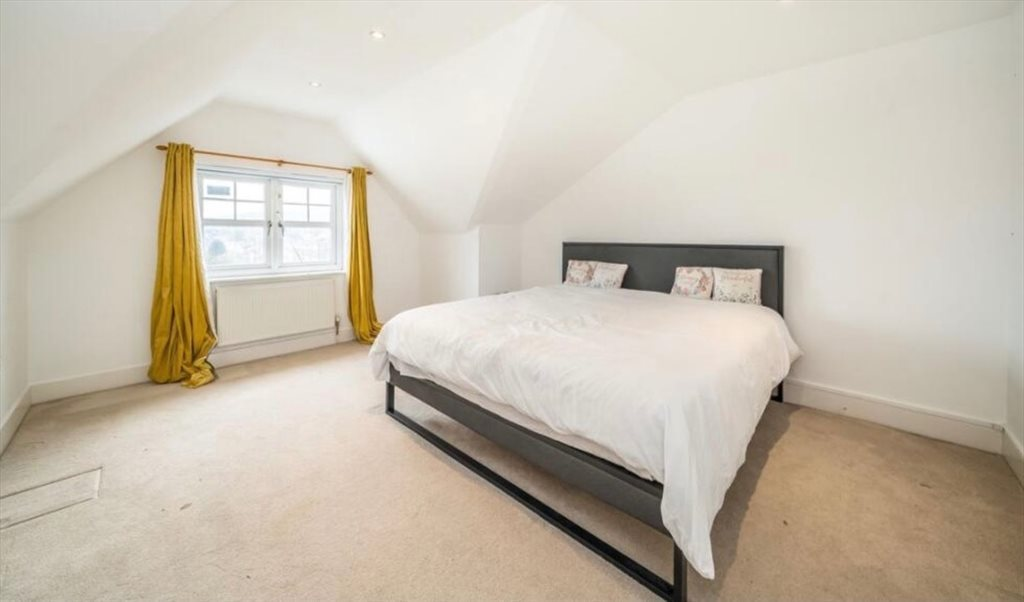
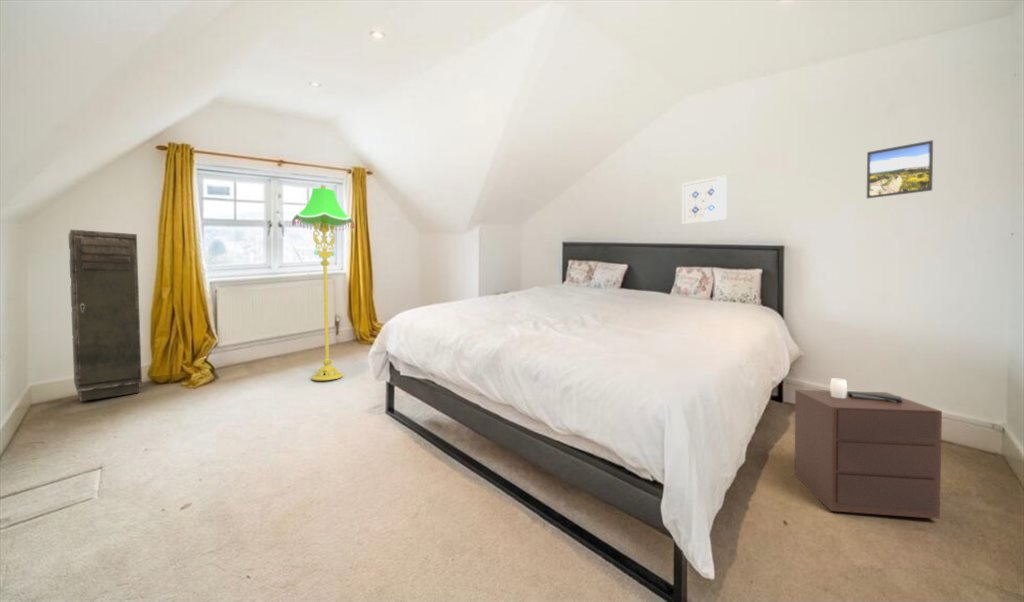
+ wall art (703, 200)
+ floor lamp (325, 281)
+ nightstand (861, 439)
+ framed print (898, 170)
+ storage cabinet (105, 314)
